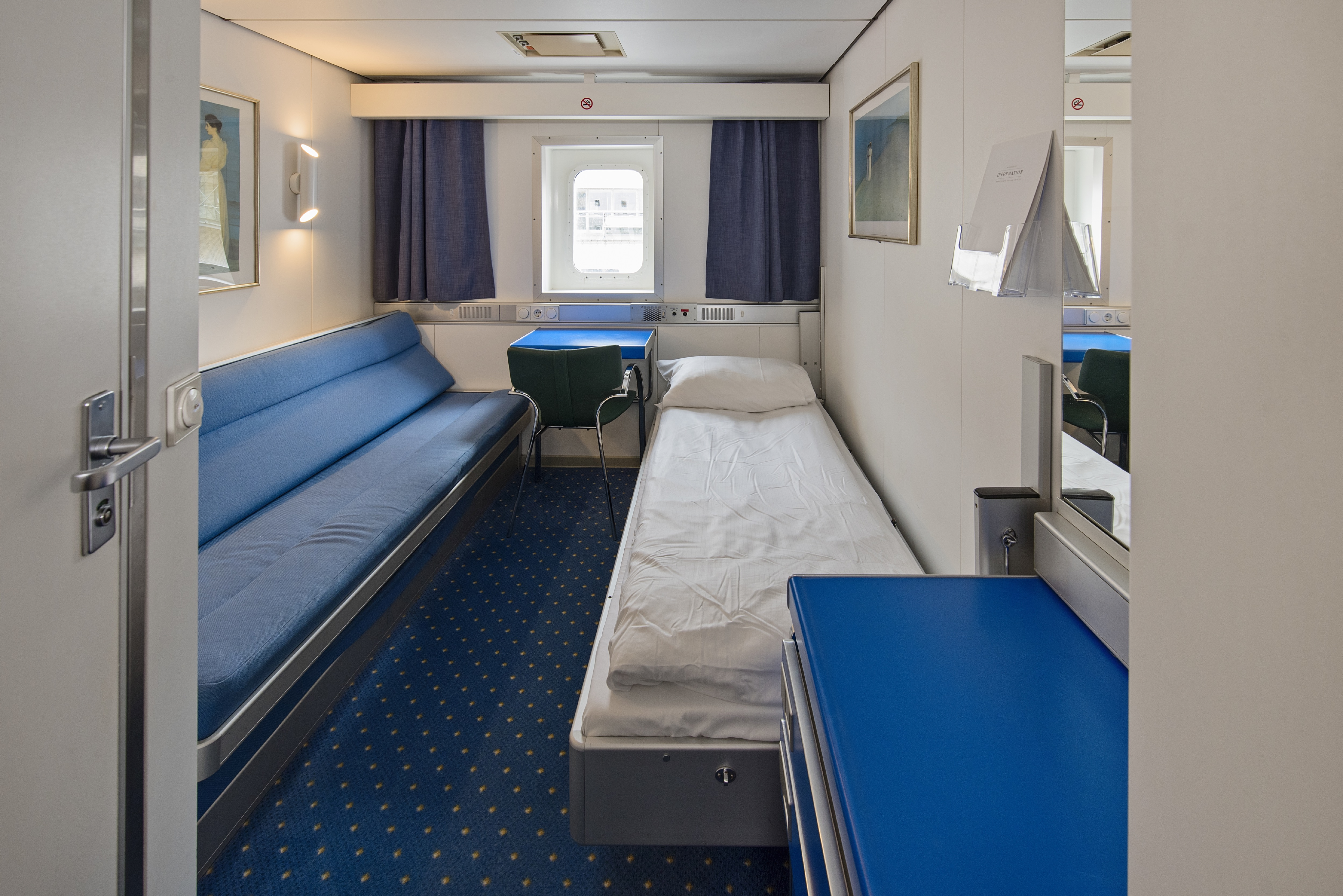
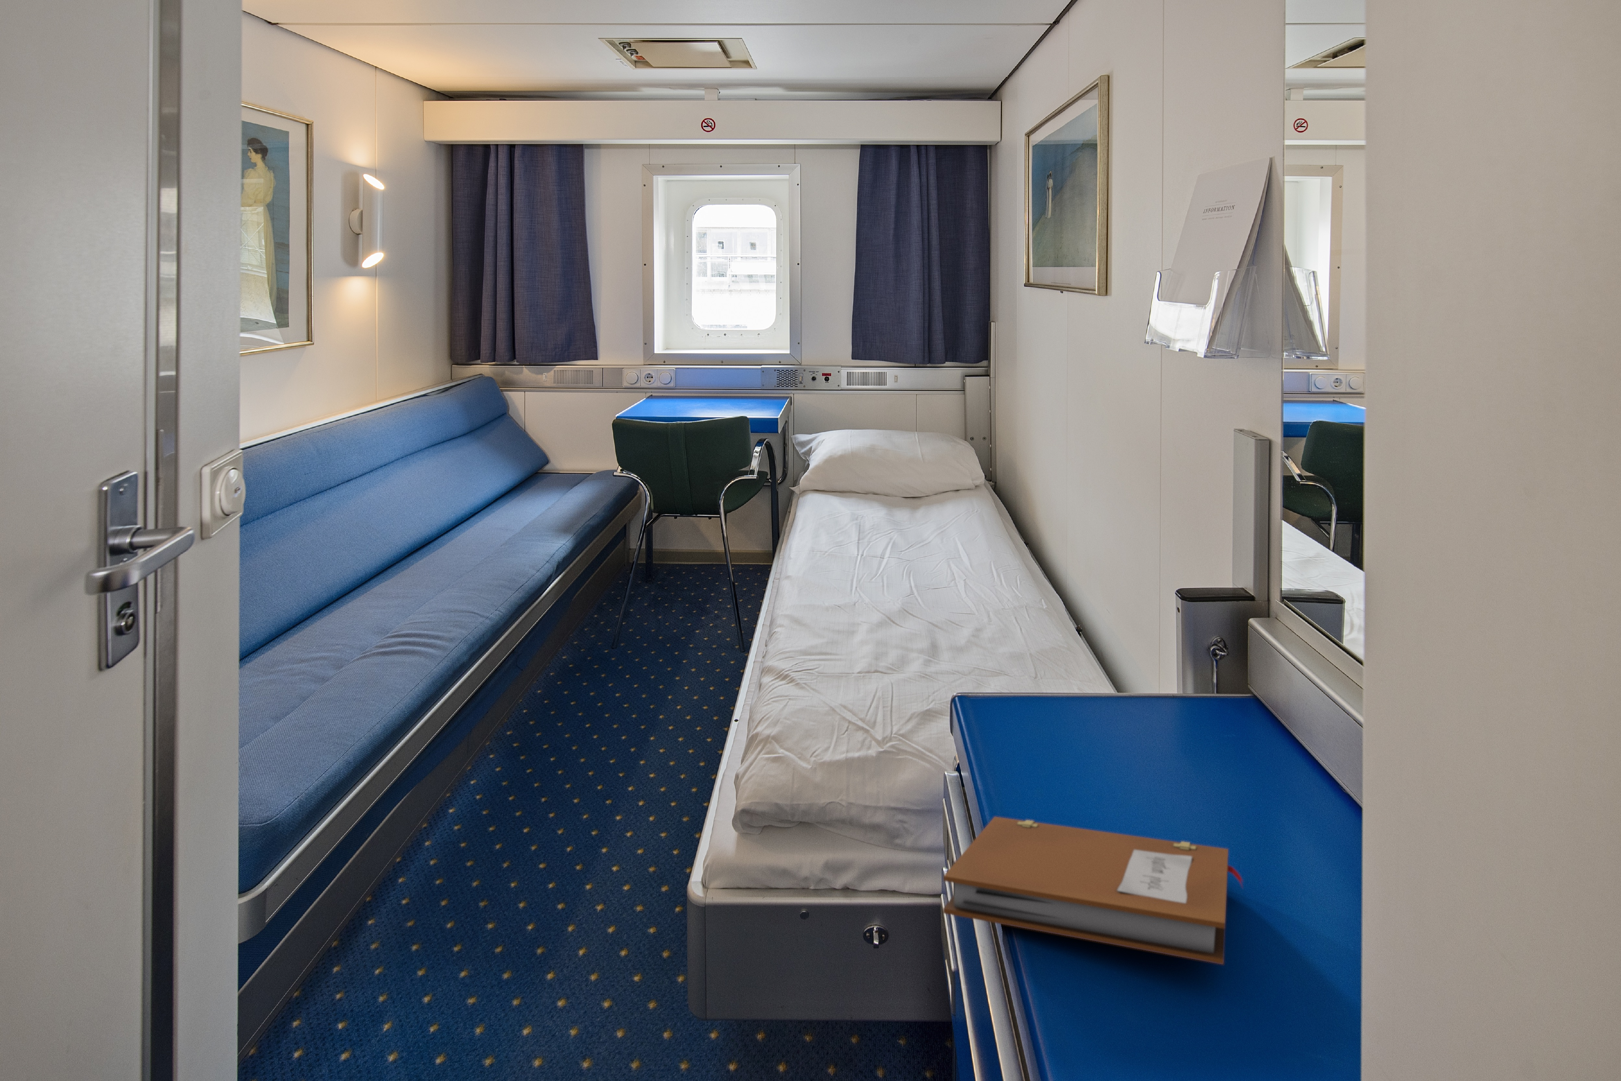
+ notebook (1100, 878)
